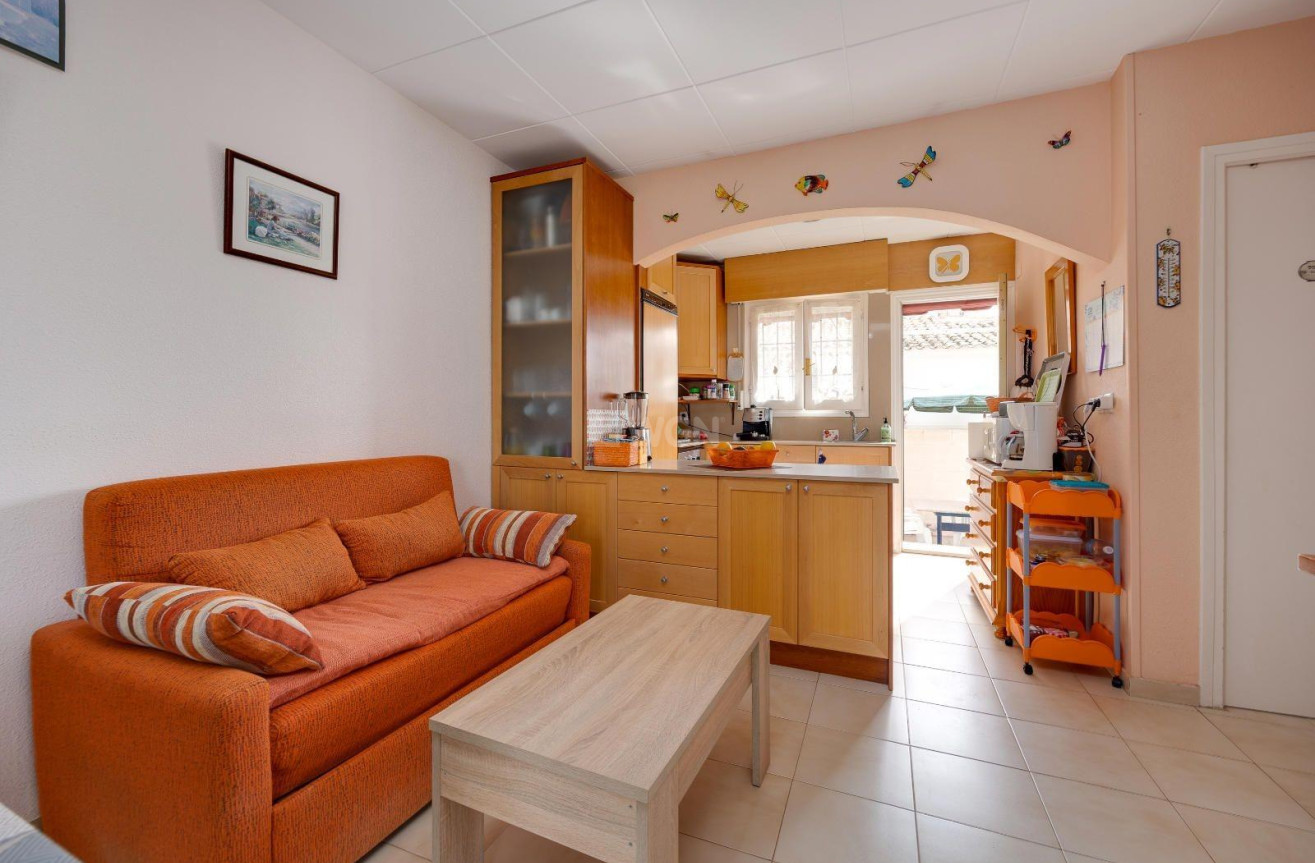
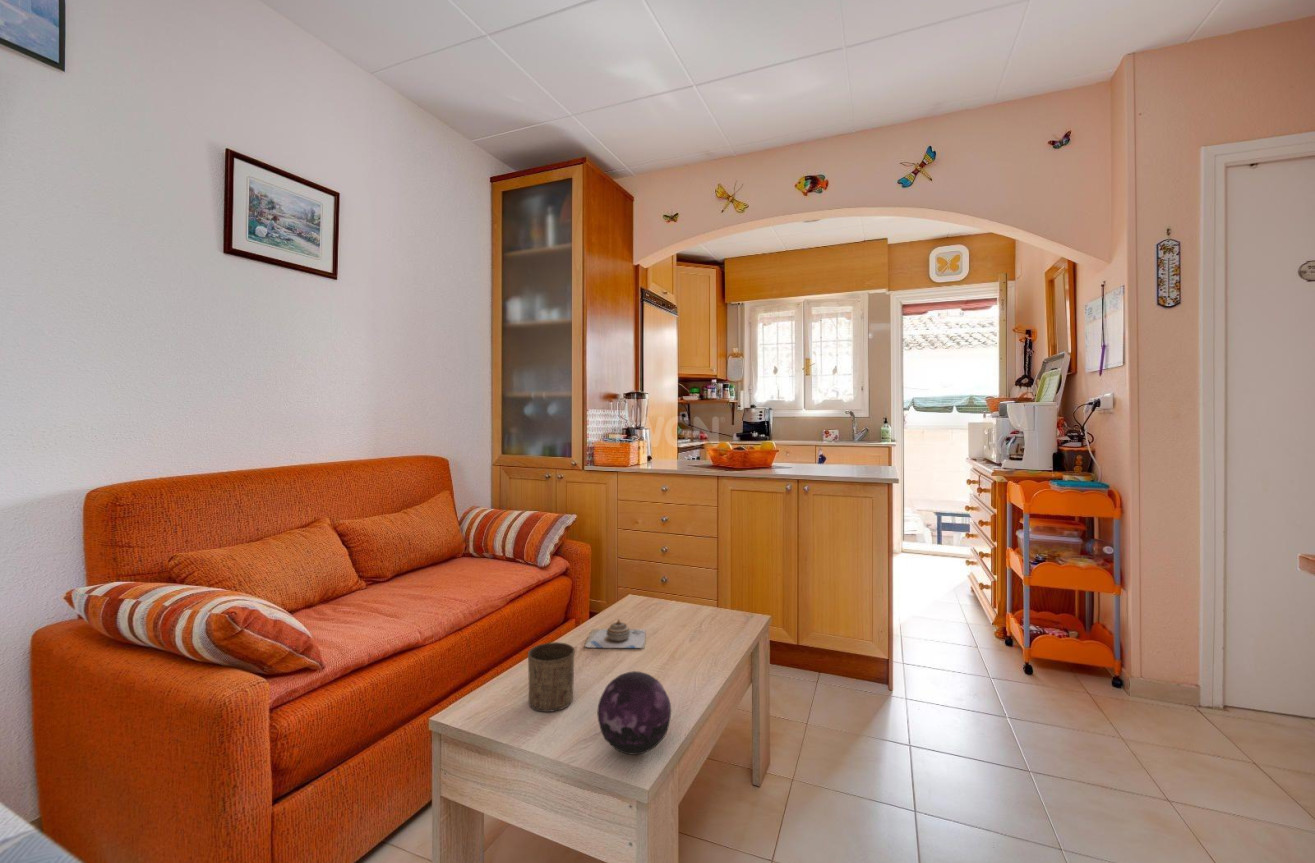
+ decorative orb (634, 711)
+ decorative bowl (616, 628)
+ cup (551, 676)
